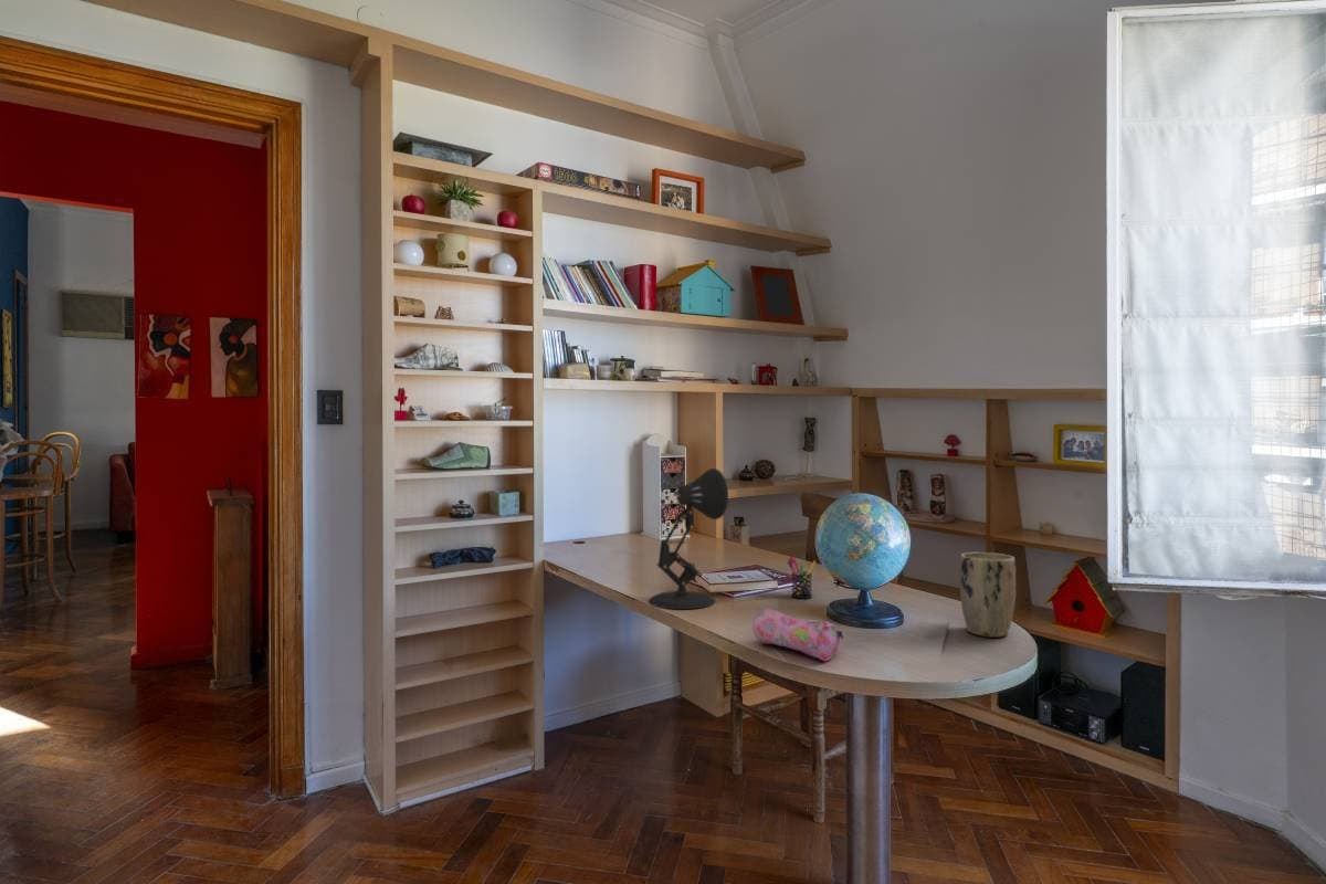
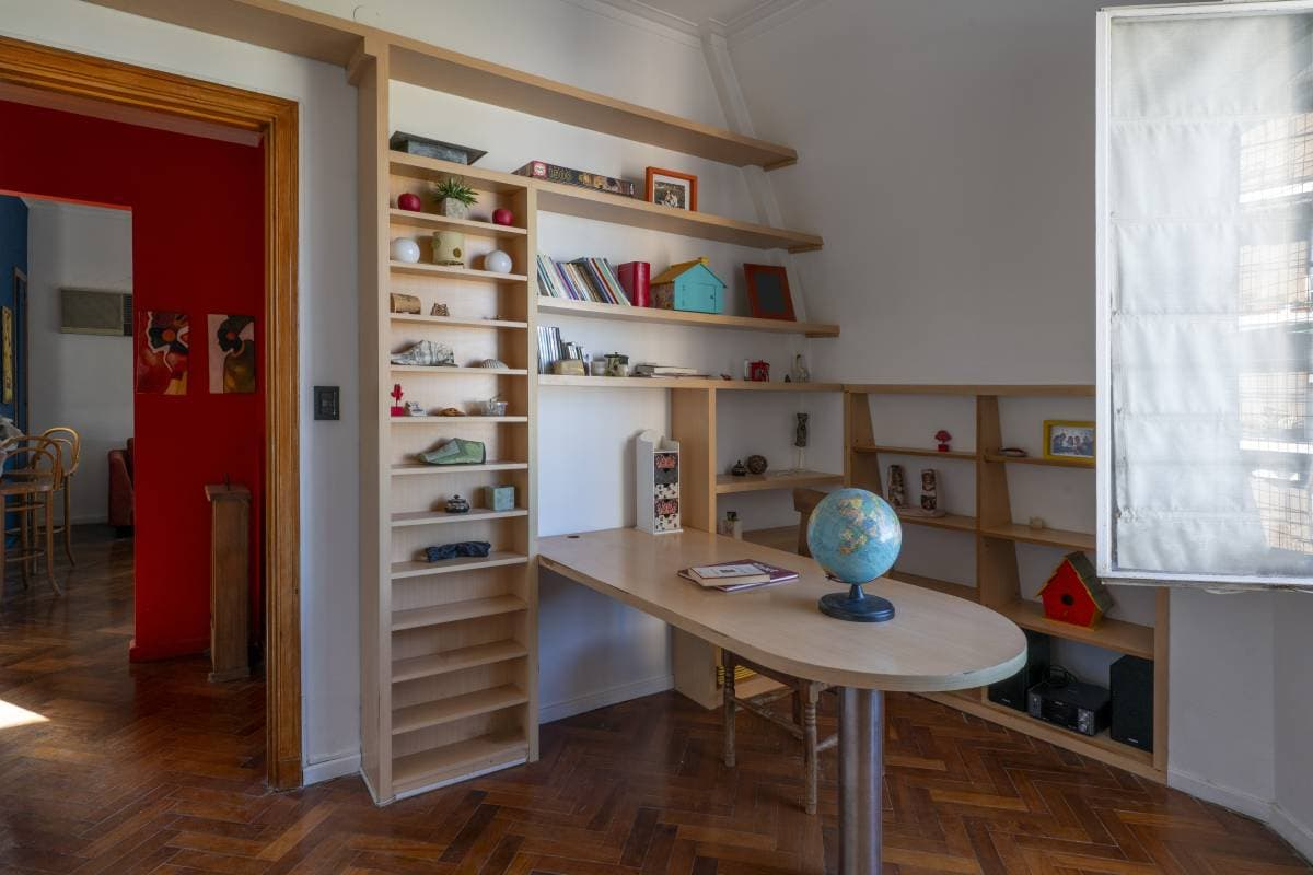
- pen holder (800, 576)
- plant pot (987, 593)
- pencil case (796, 632)
- desk lamp (684, 535)
